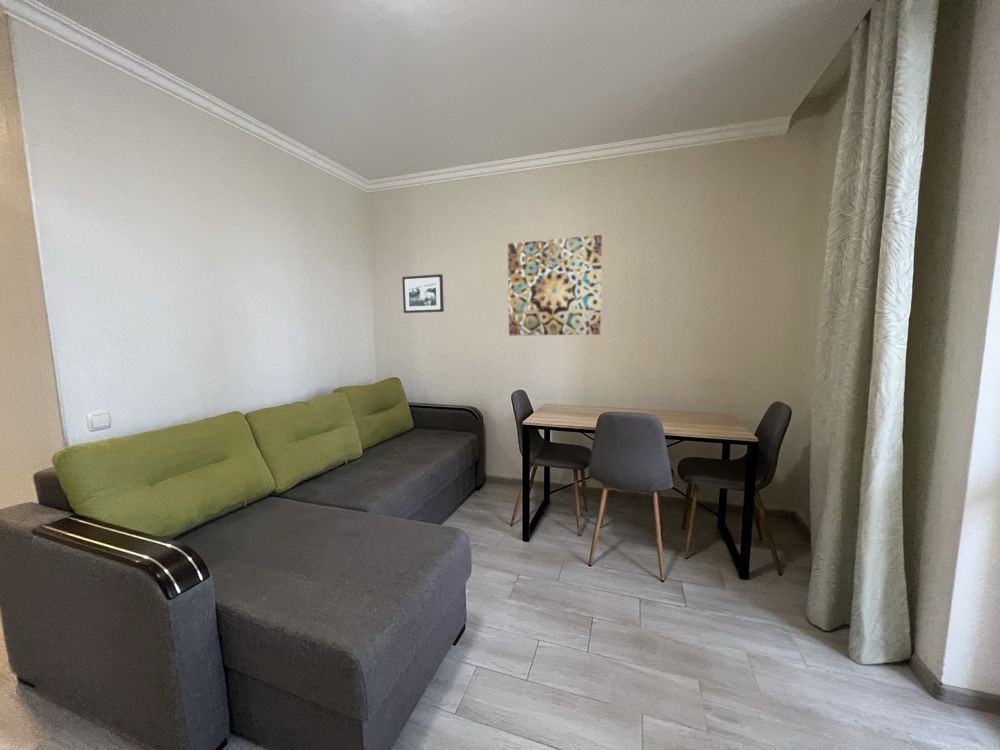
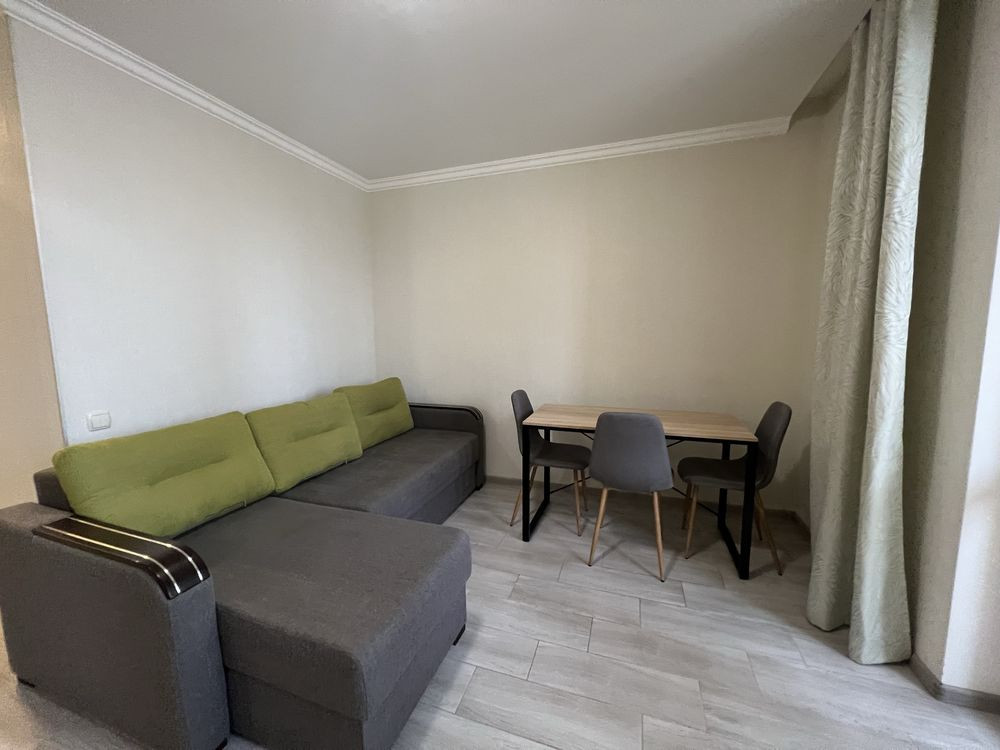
- wall art (553, 288)
- picture frame (422, 294)
